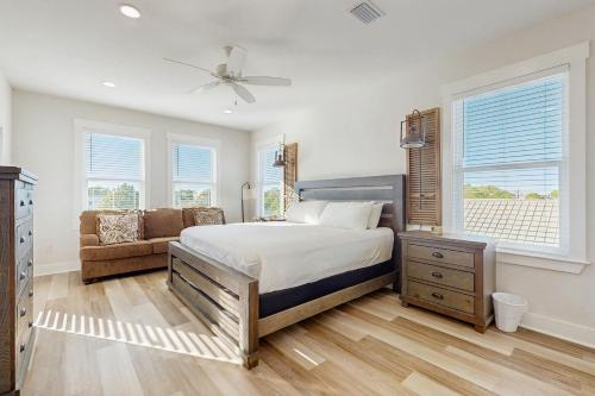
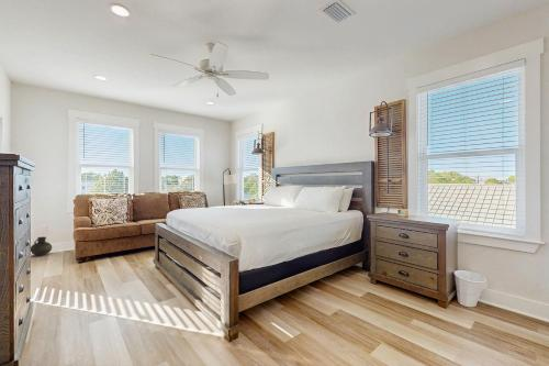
+ vase (41, 245)
